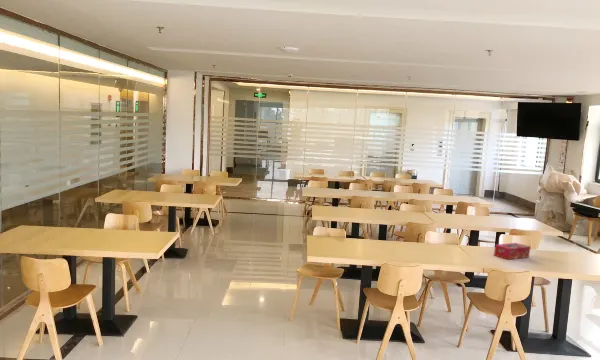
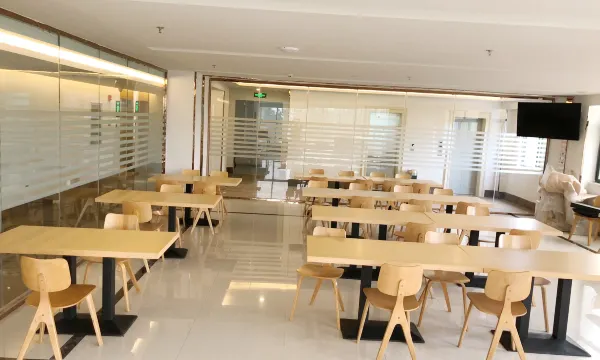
- tissue box (512, 251)
